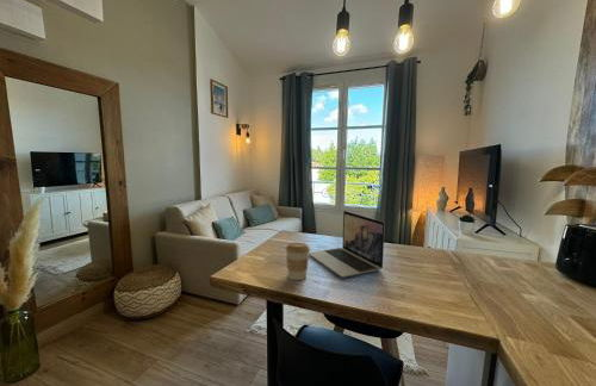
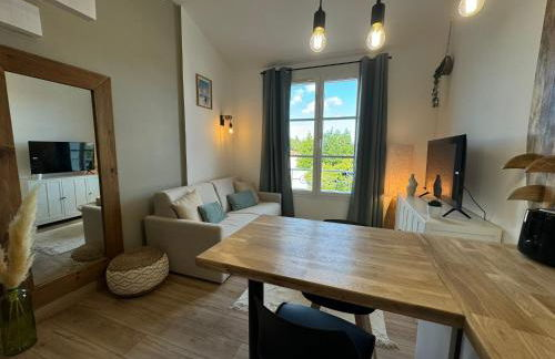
- laptop (343, 239)
- coffee cup (297, 260)
